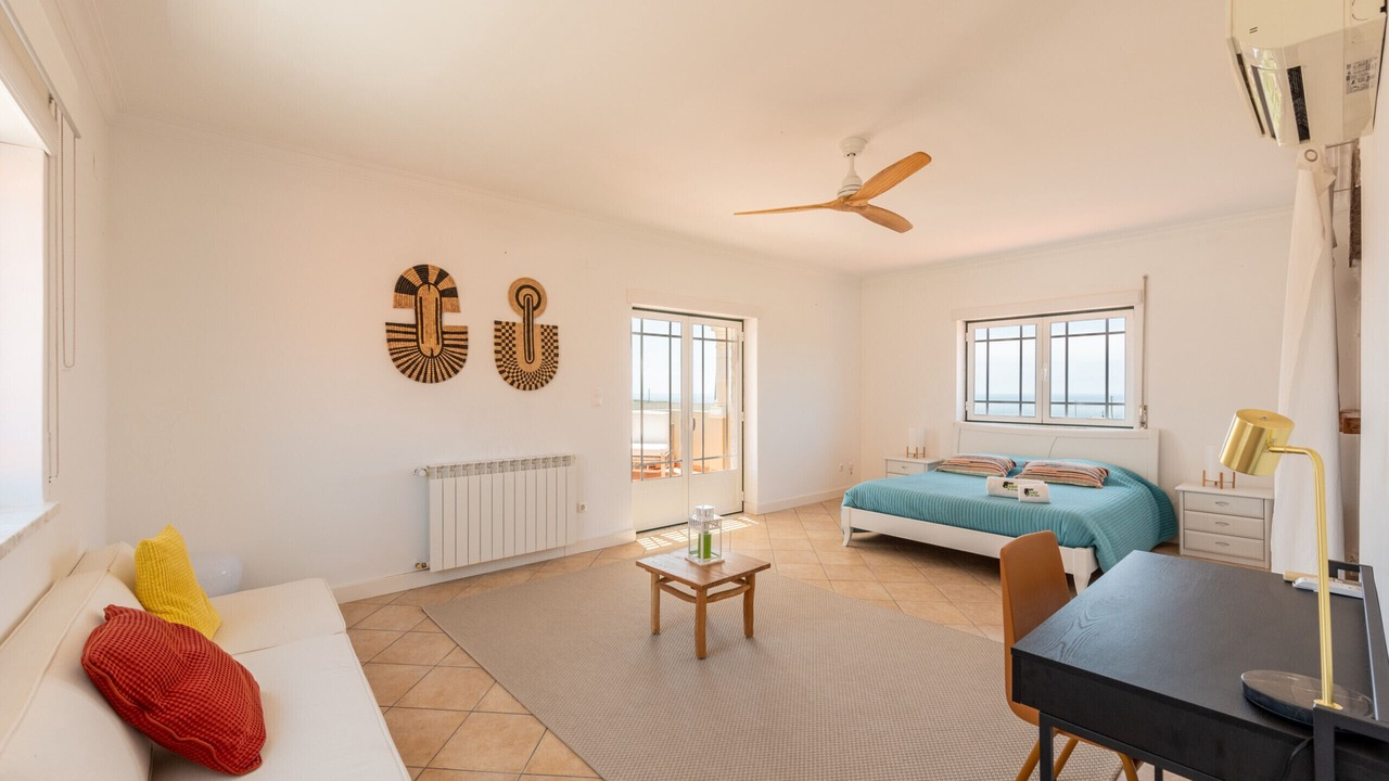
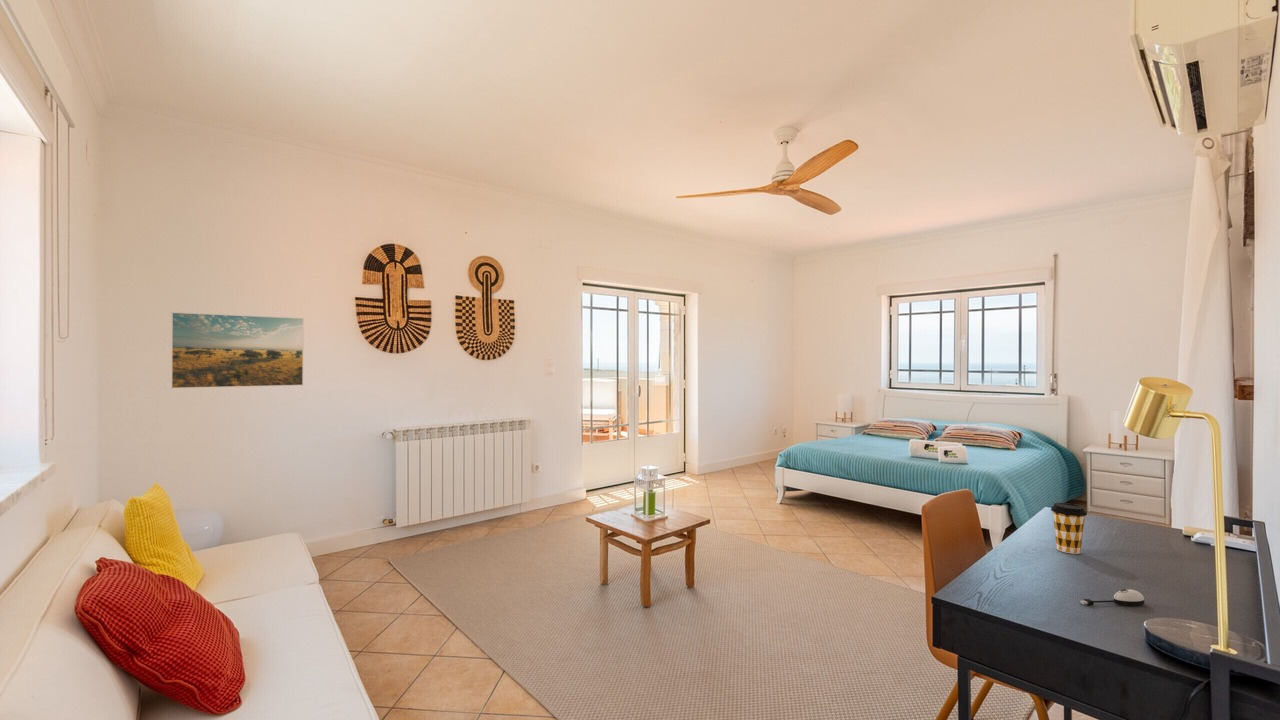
+ coffee cup (1068, 528)
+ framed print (241, 351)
+ computer mouse (1114, 596)
